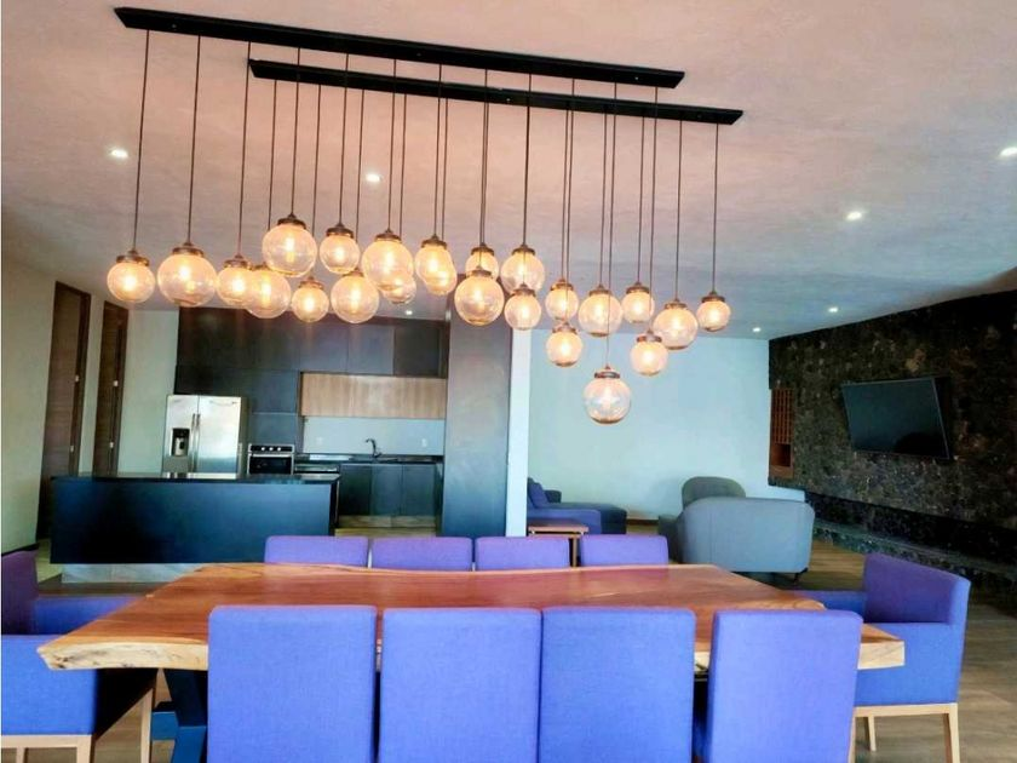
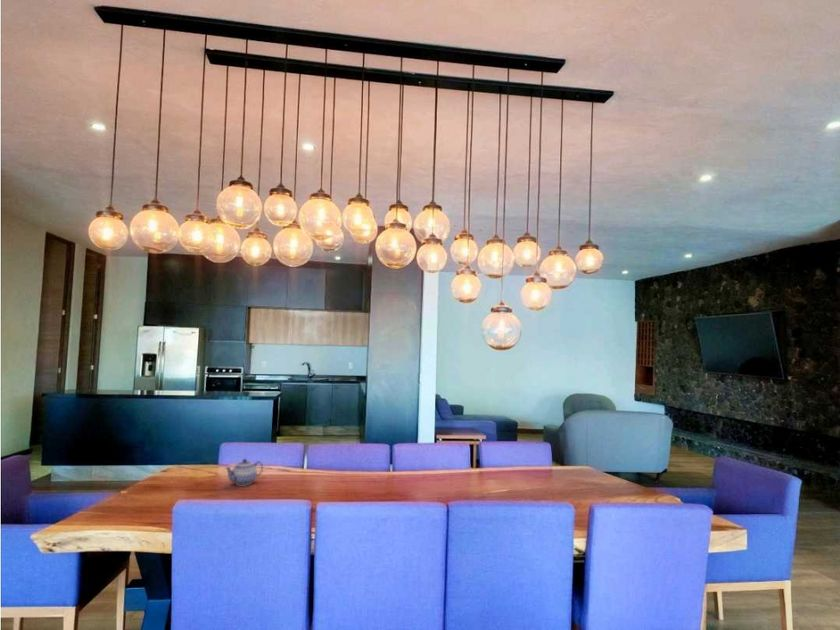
+ teapot (244, 471)
